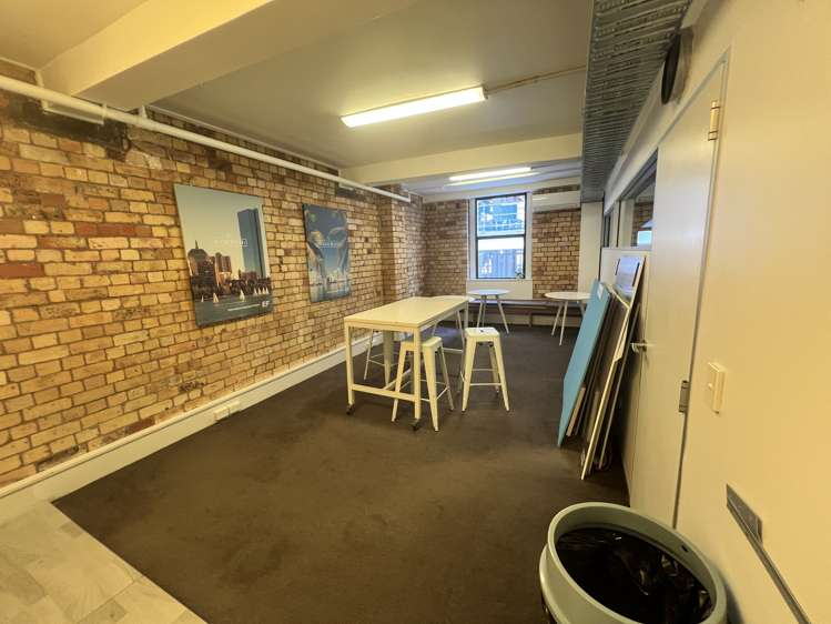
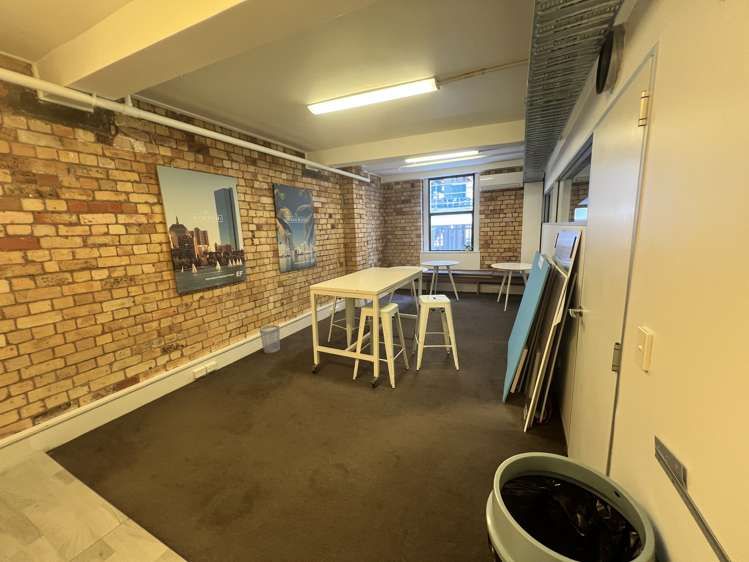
+ wastebasket (270, 339)
